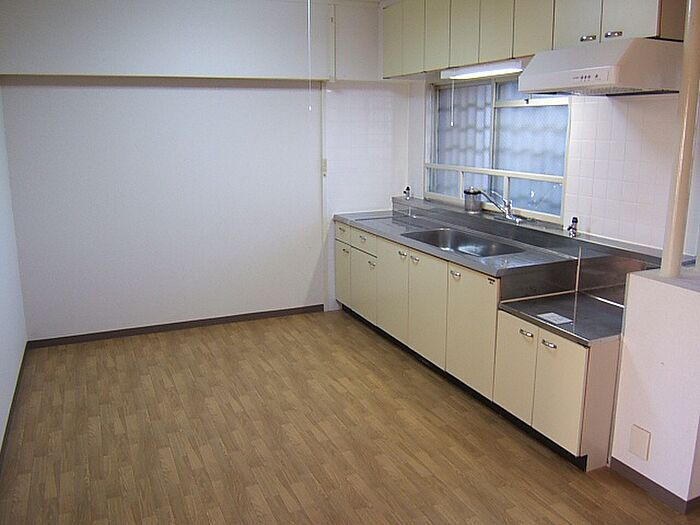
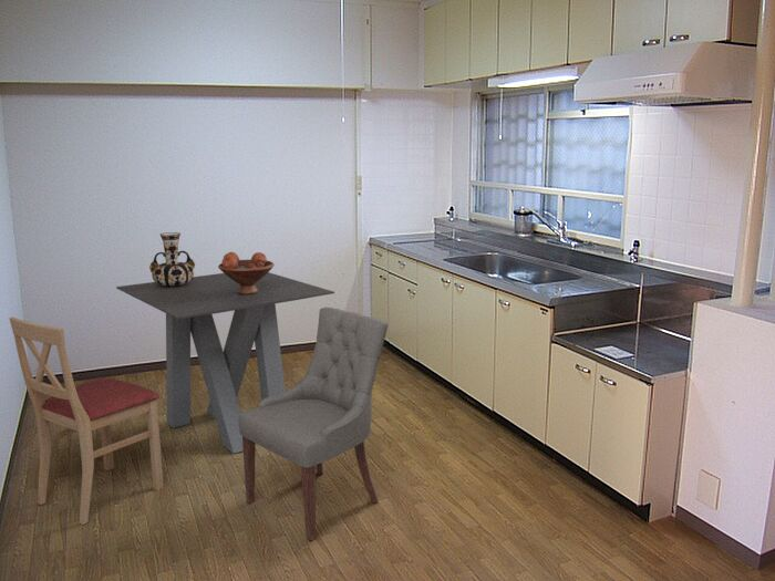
+ dining table (227, 360)
+ chair (90, 405)
+ chair (316, 414)
+ vase (172, 259)
+ fruit bowl (246, 272)
